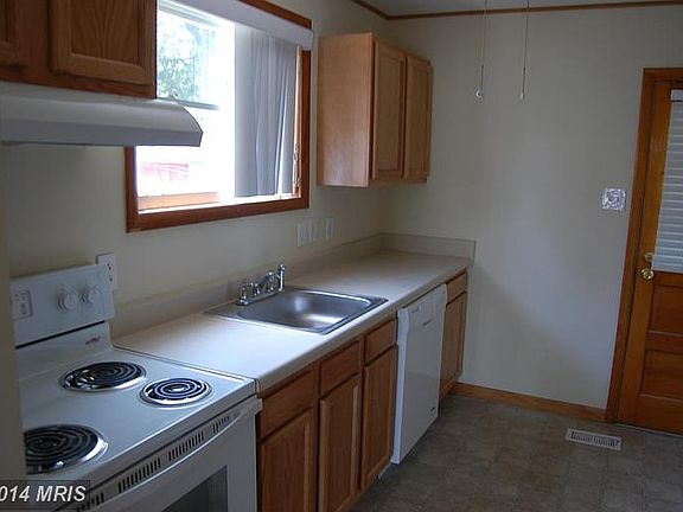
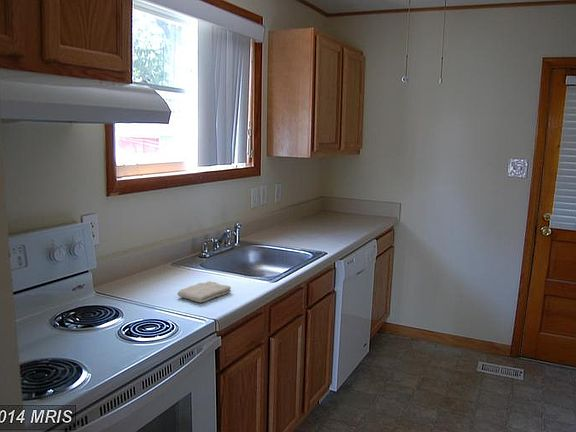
+ washcloth (205, 291)
